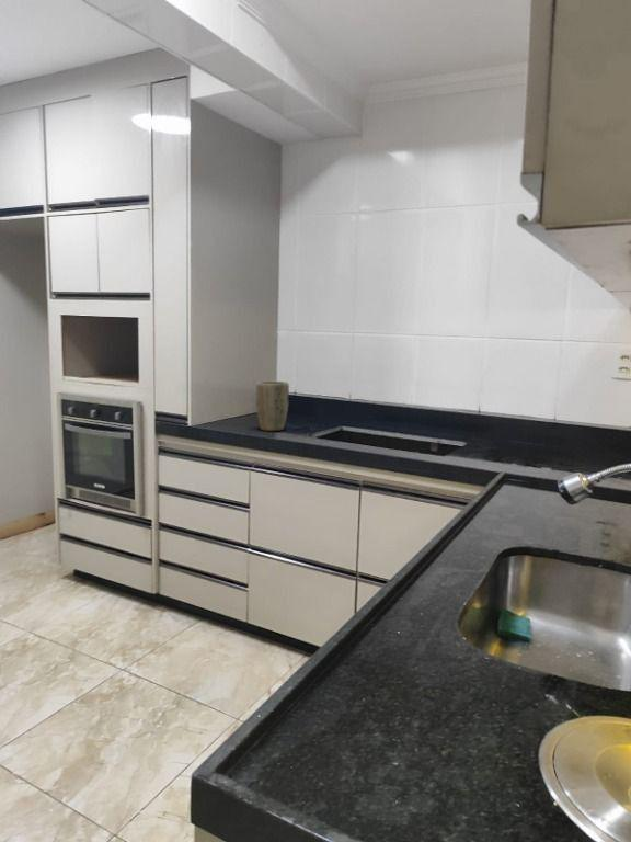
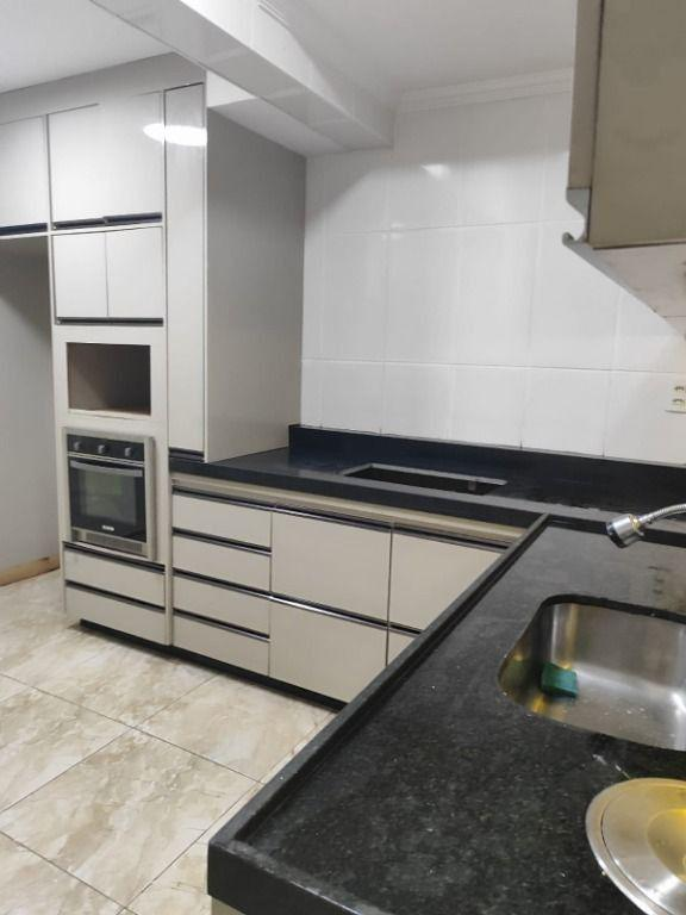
- plant pot (272, 406)
